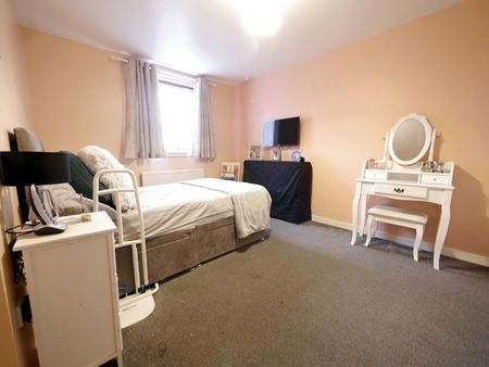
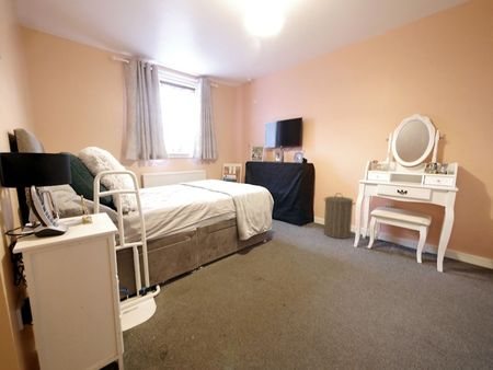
+ laundry hamper (337, 213)
